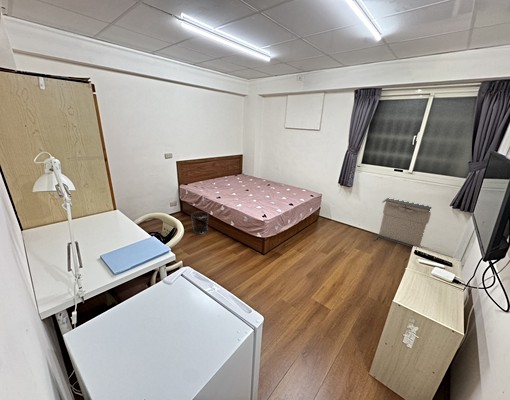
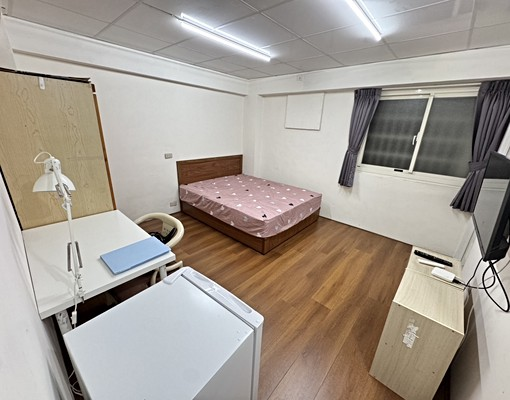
- waste bin (200, 222)
- laundry hamper (401, 224)
